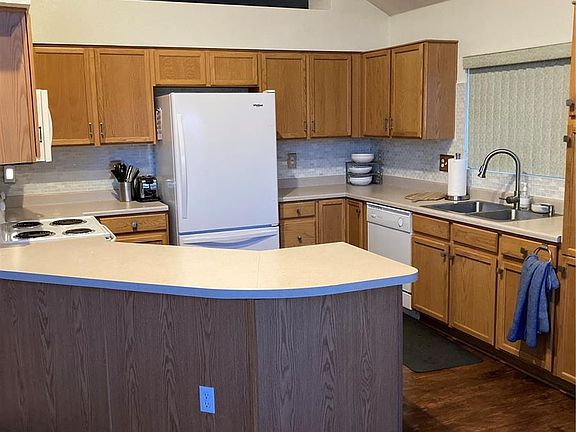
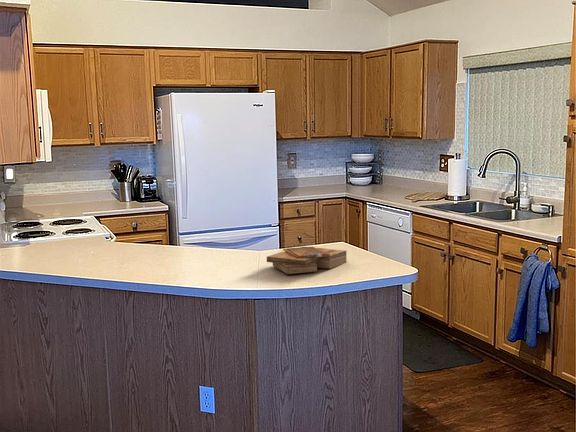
+ clipboard (306, 256)
